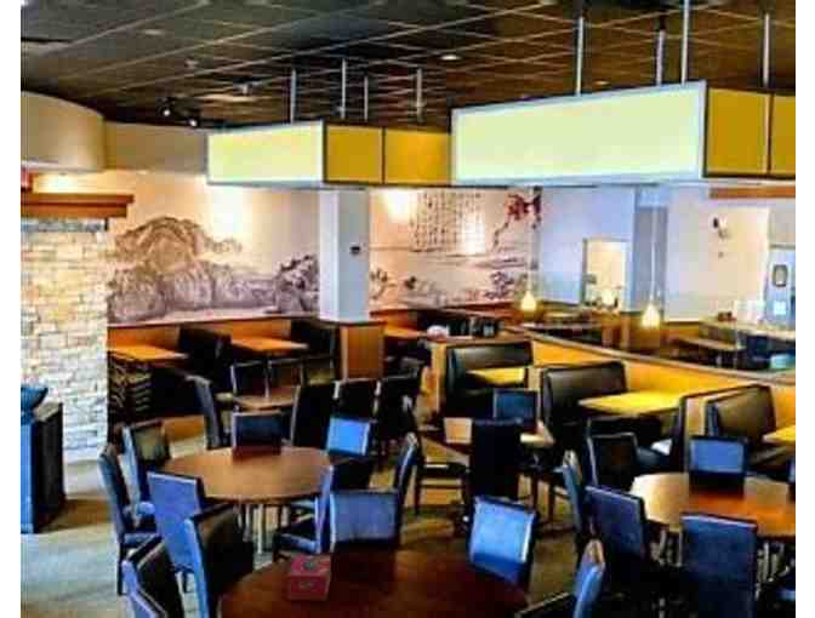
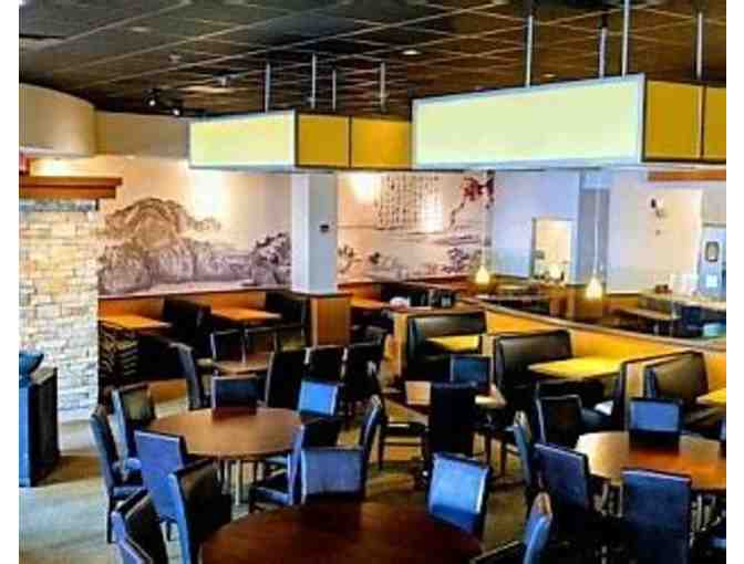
- tissue box (309, 577)
